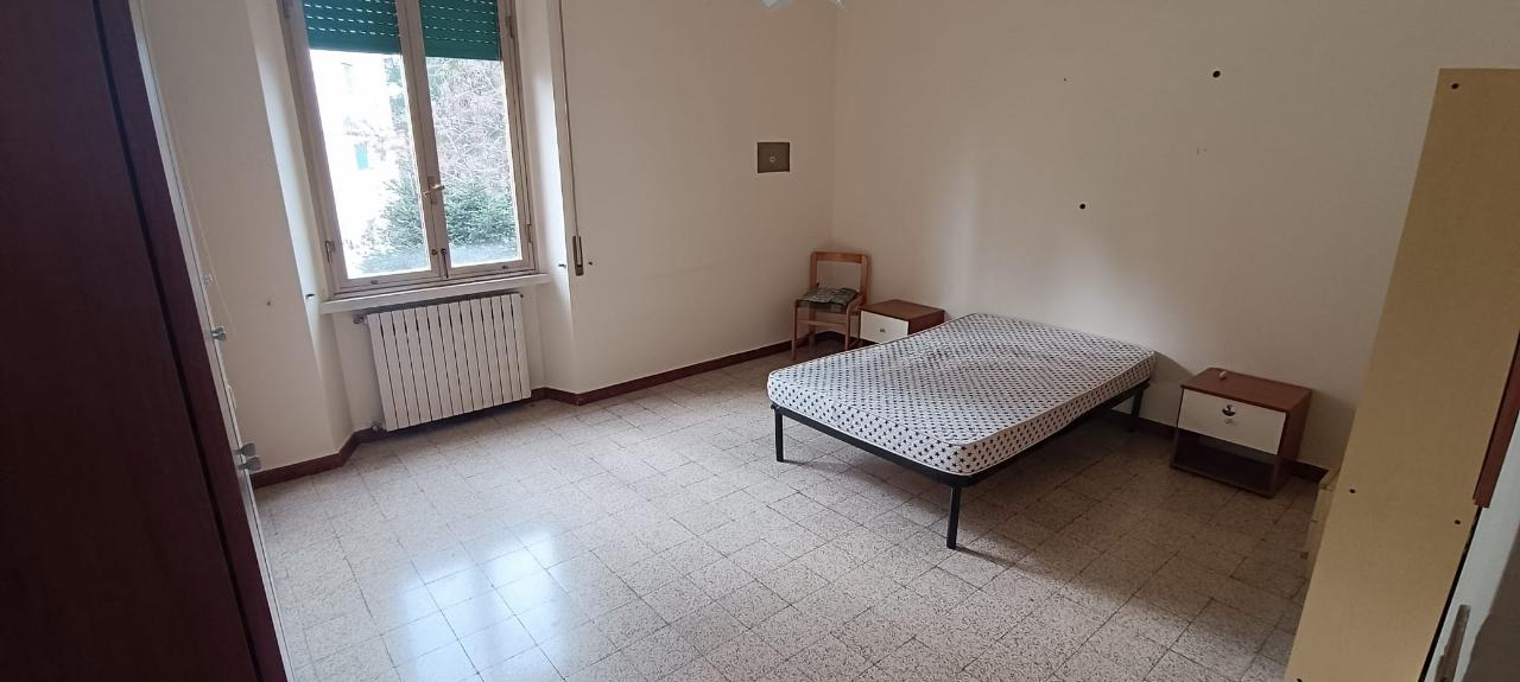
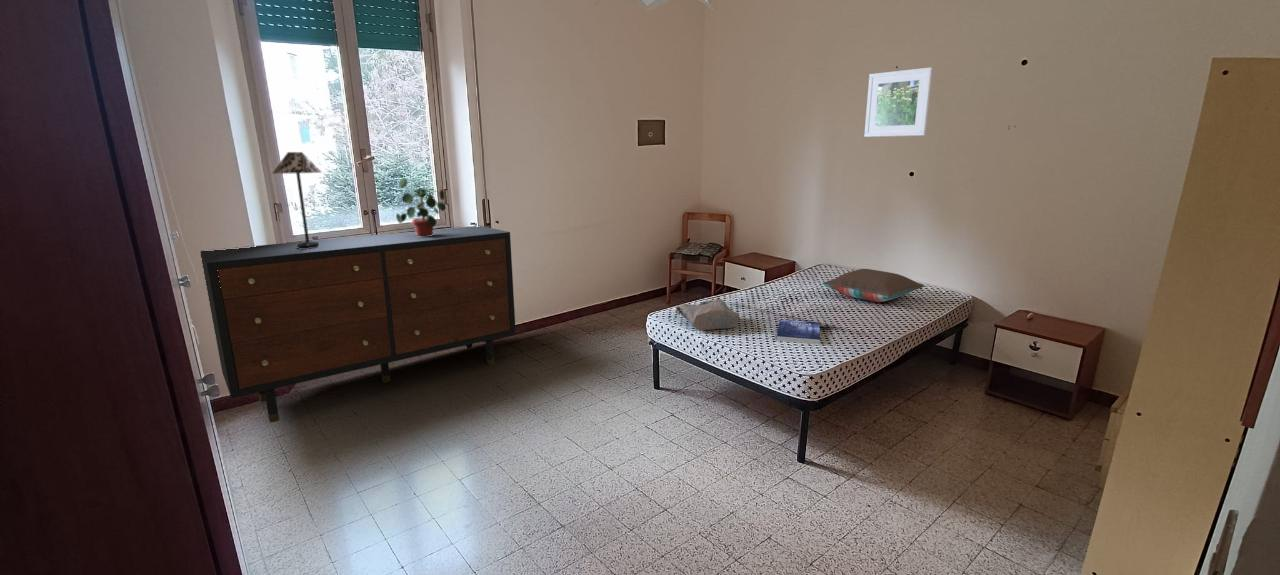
+ tote bag (702, 311)
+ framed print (896, 104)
+ table lamp (301, 200)
+ dresser (379, 313)
+ potted plant (419, 207)
+ book (798, 331)
+ pillow (872, 284)
